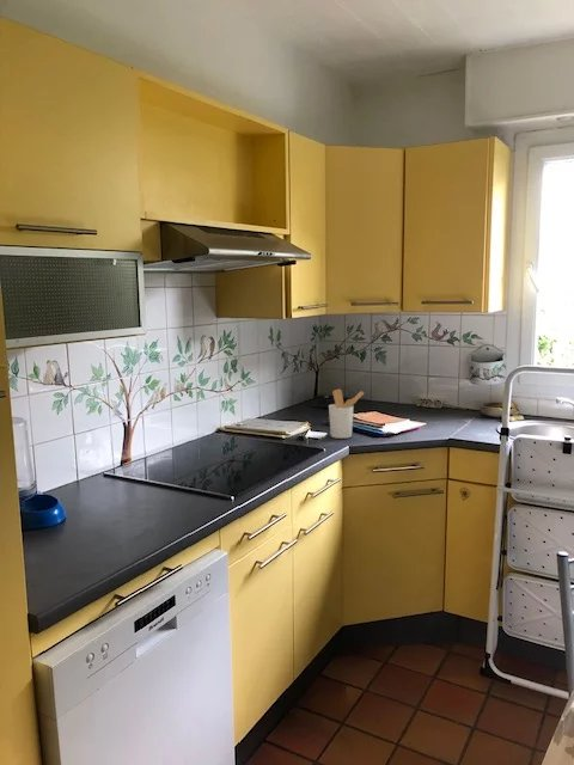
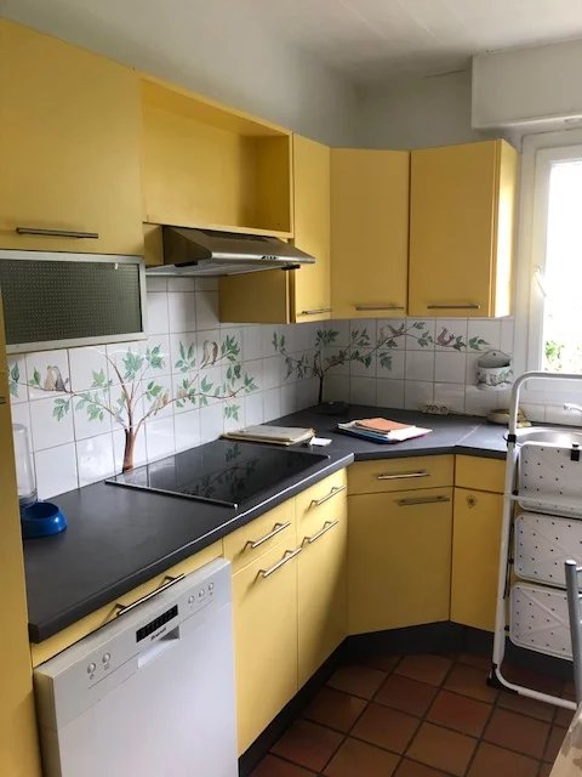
- utensil holder (347, 412)
